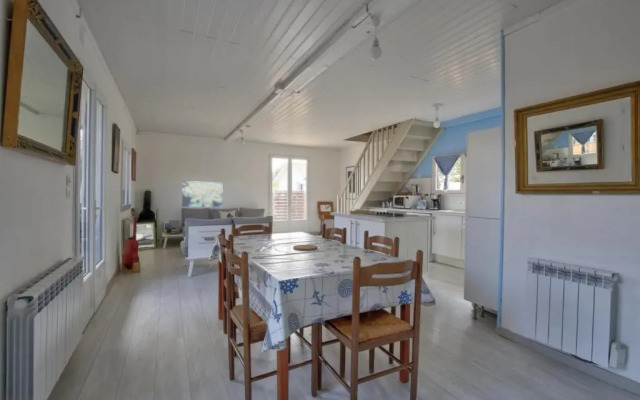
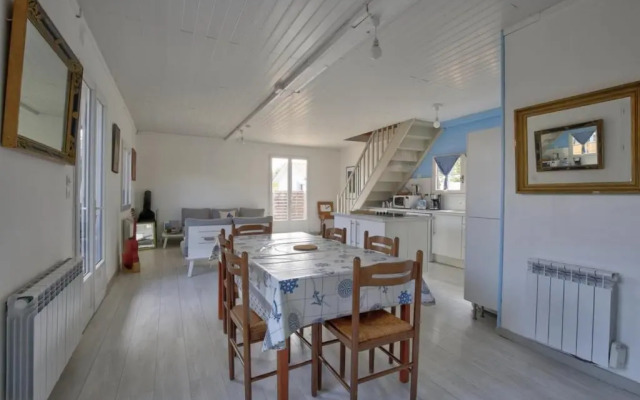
- wall art (202, 194)
